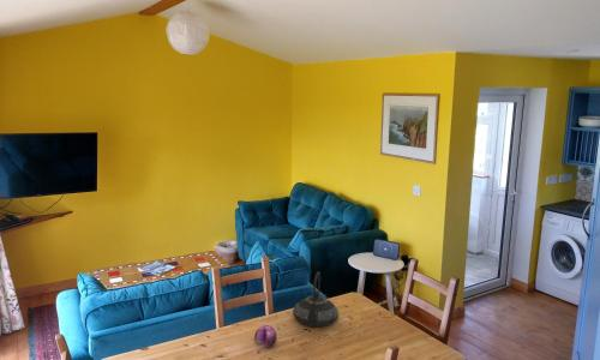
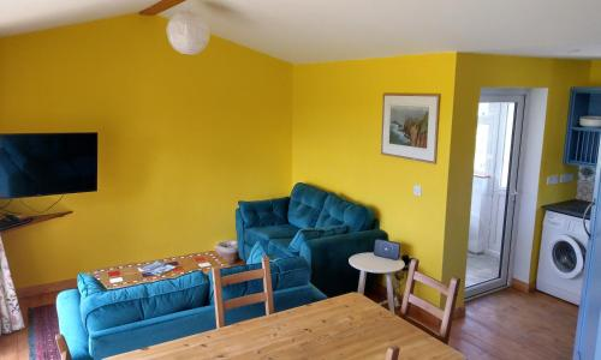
- teapot (316, 298)
- fruit (265, 336)
